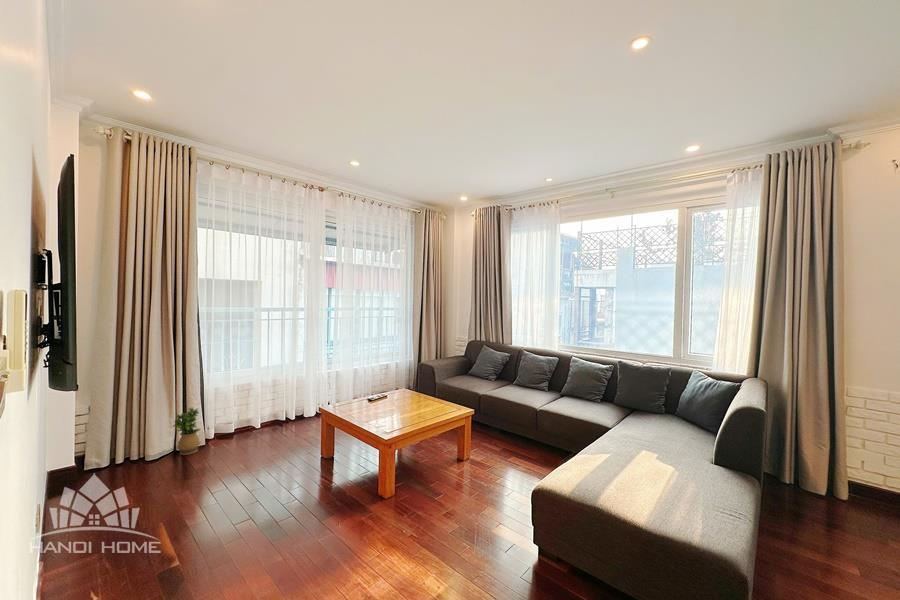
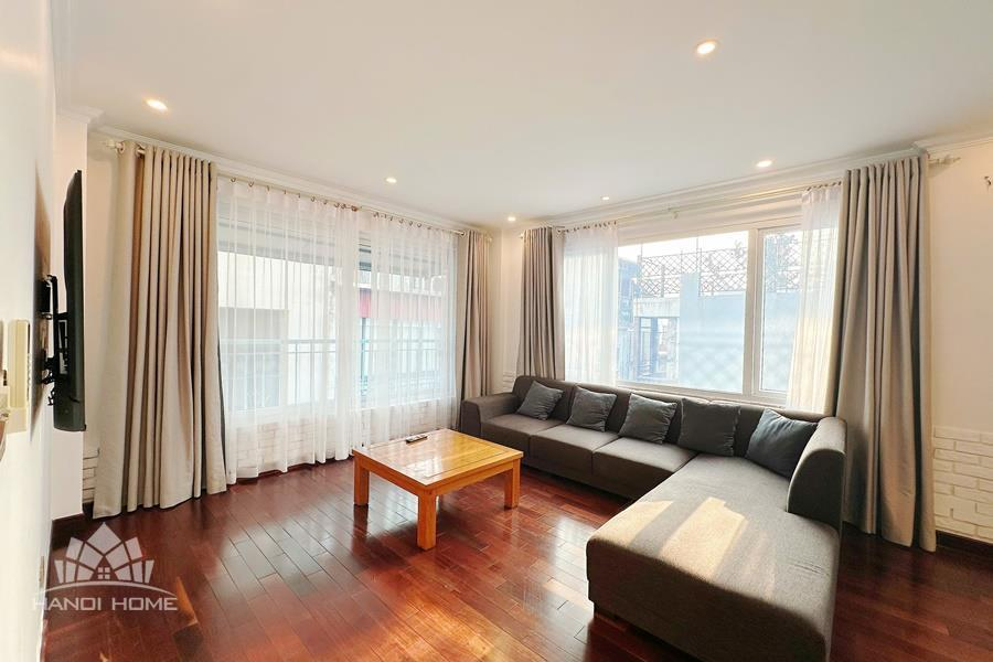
- potted plant (186, 430)
